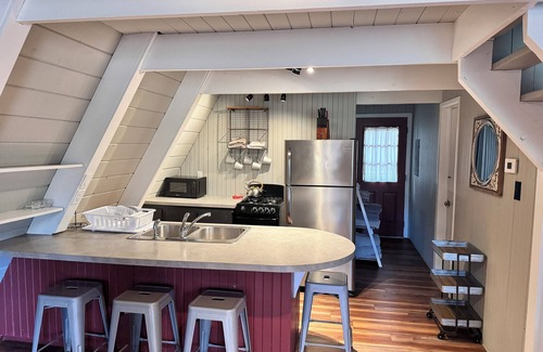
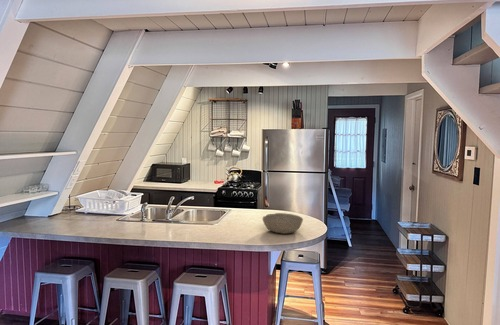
+ bowl (282, 224)
